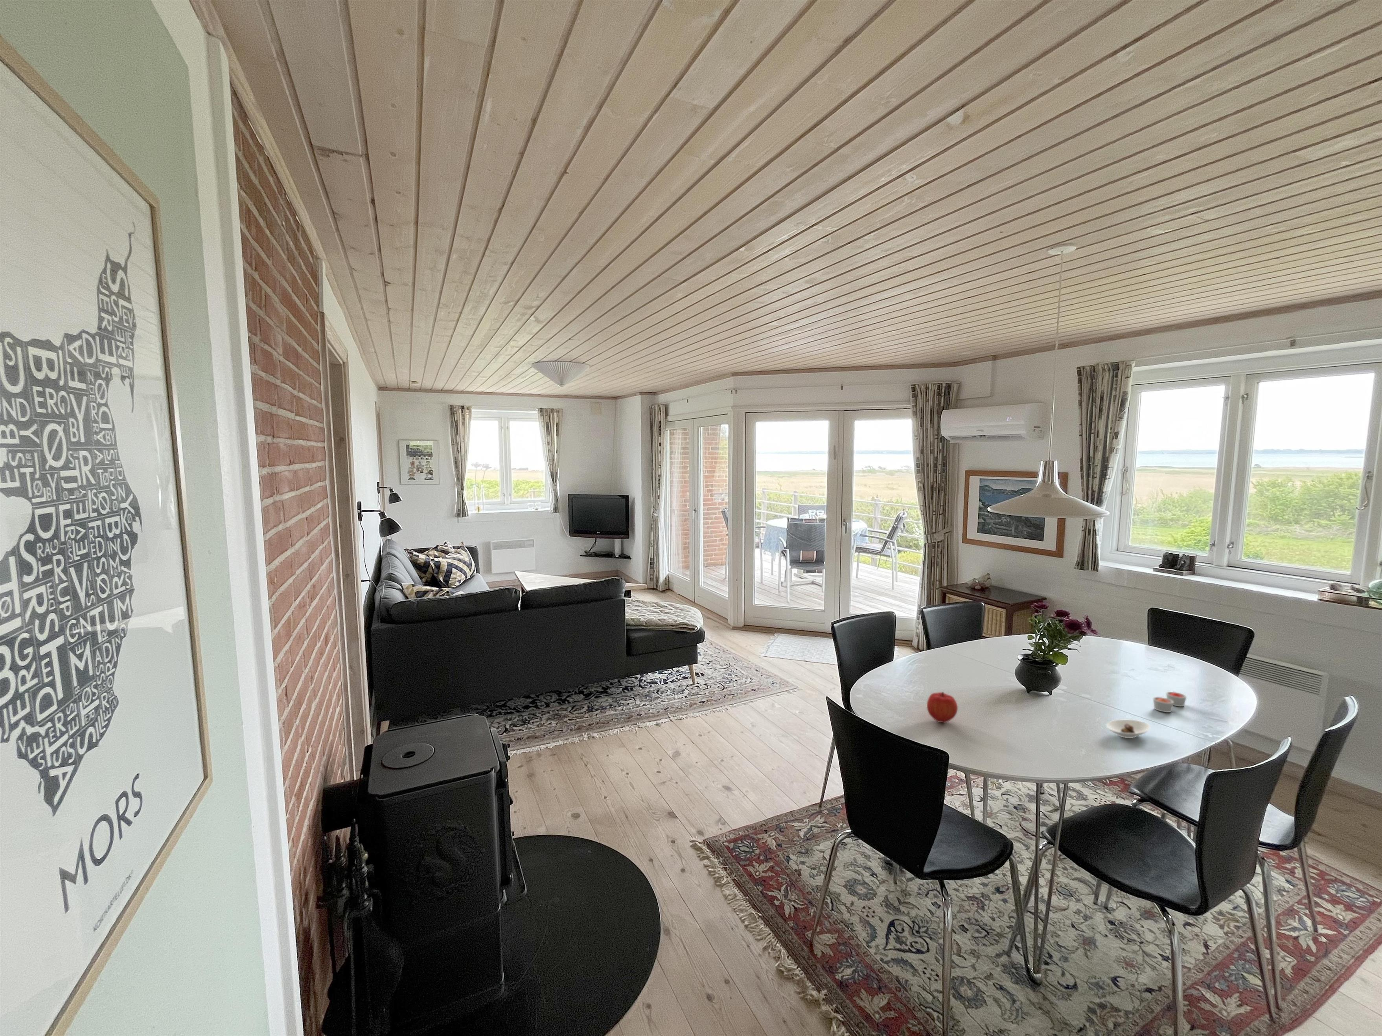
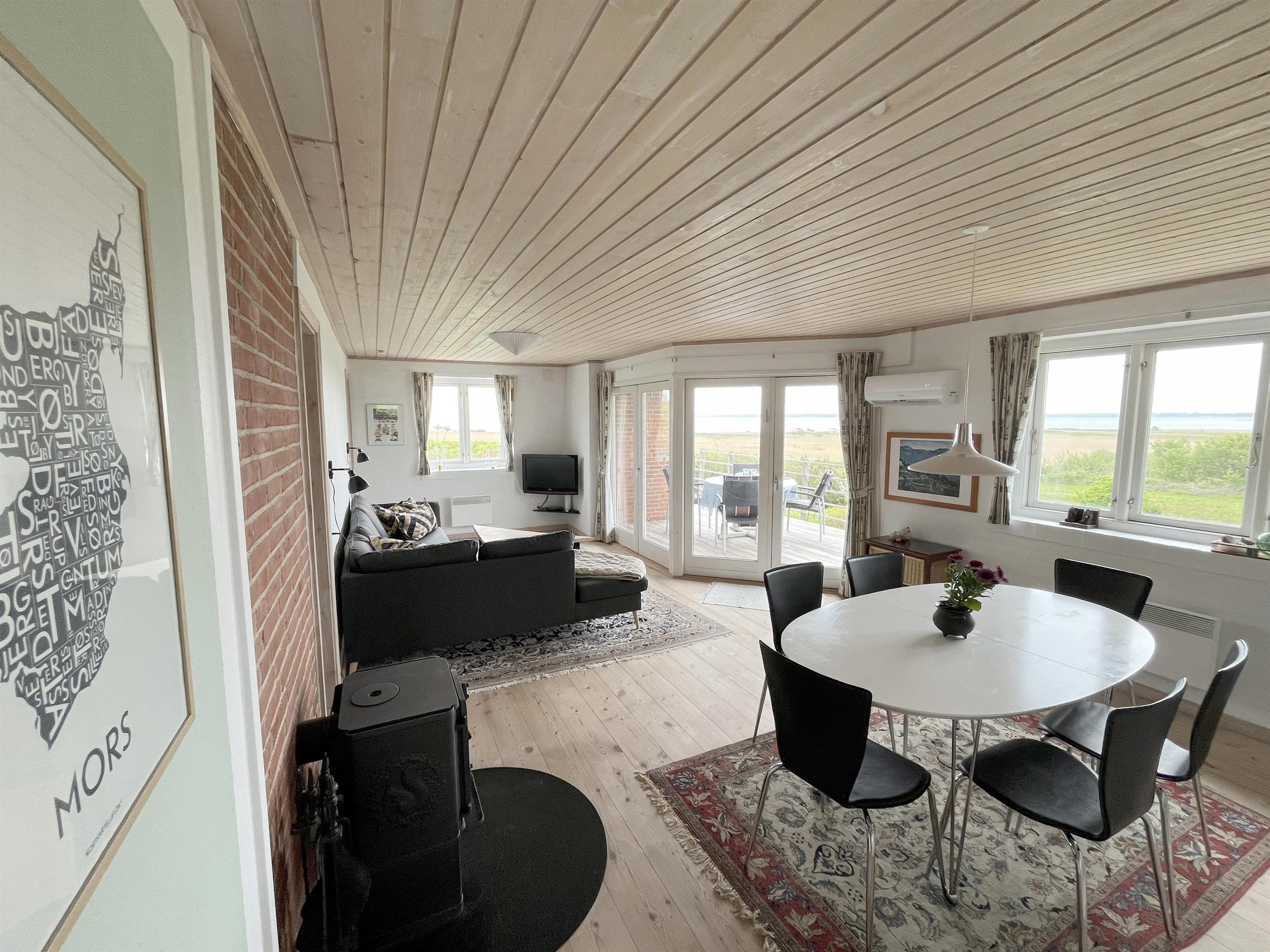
- candle (1170, 701)
- fruit (942, 706)
- saucer (1128, 729)
